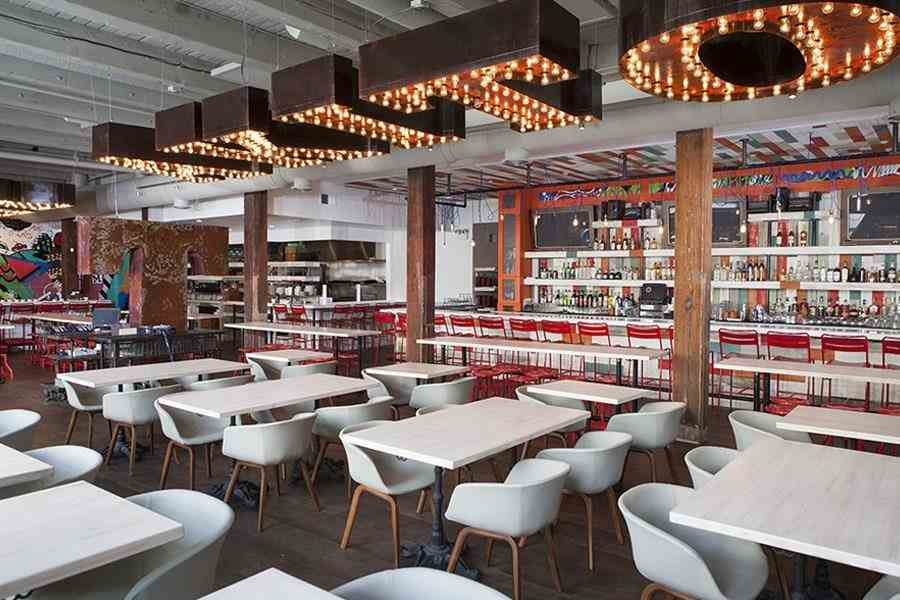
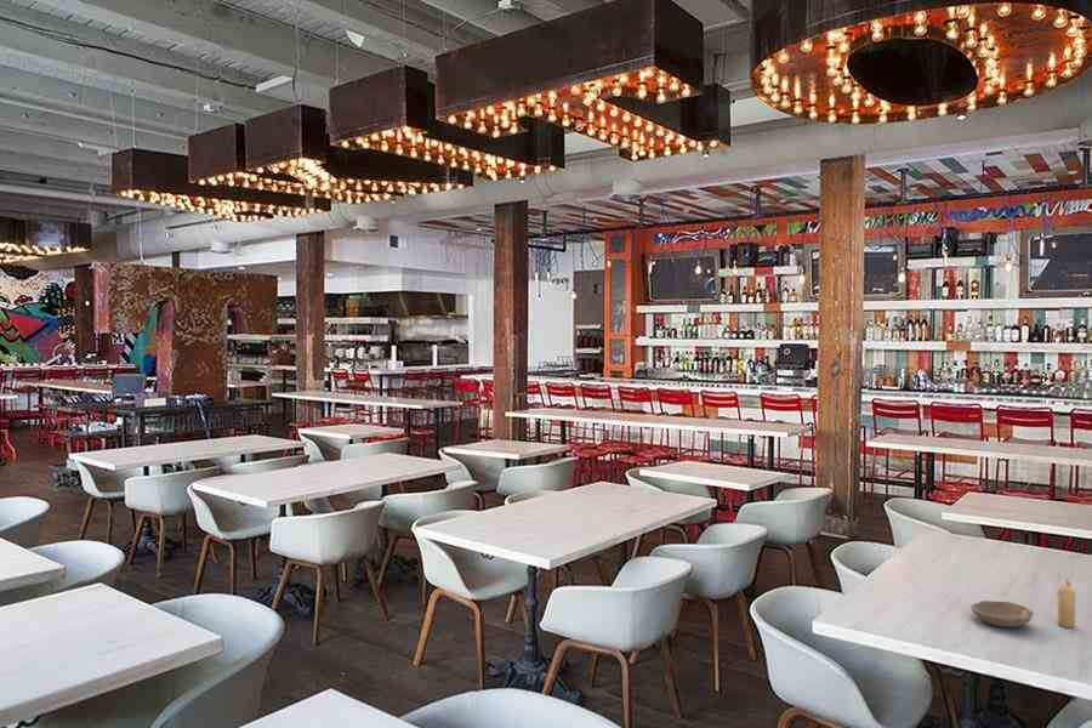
+ candle (1065, 602)
+ bowl (1001, 614)
